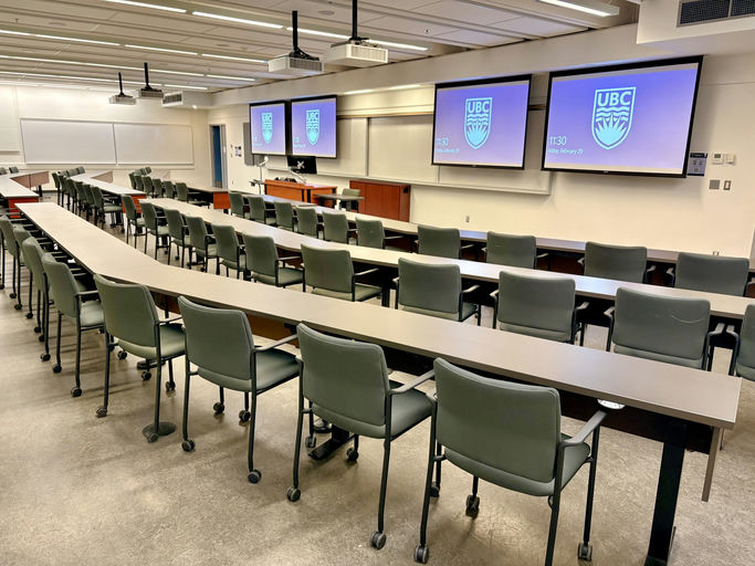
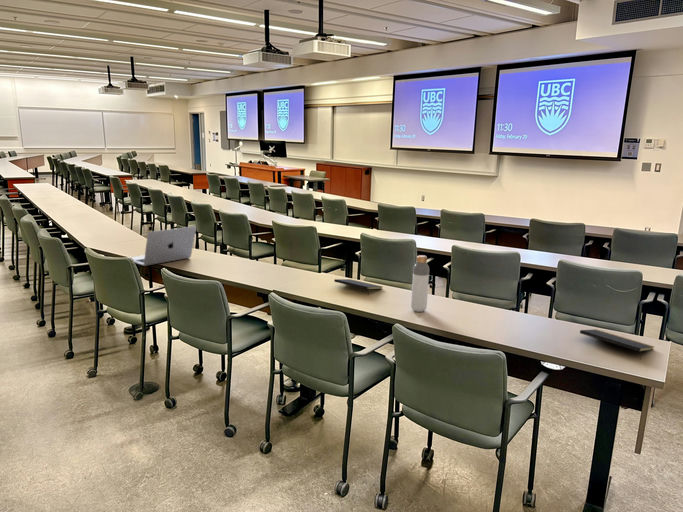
+ bottle (420, 283)
+ laptop (160, 243)
+ notepad (358, 284)
+ notepad (616, 339)
